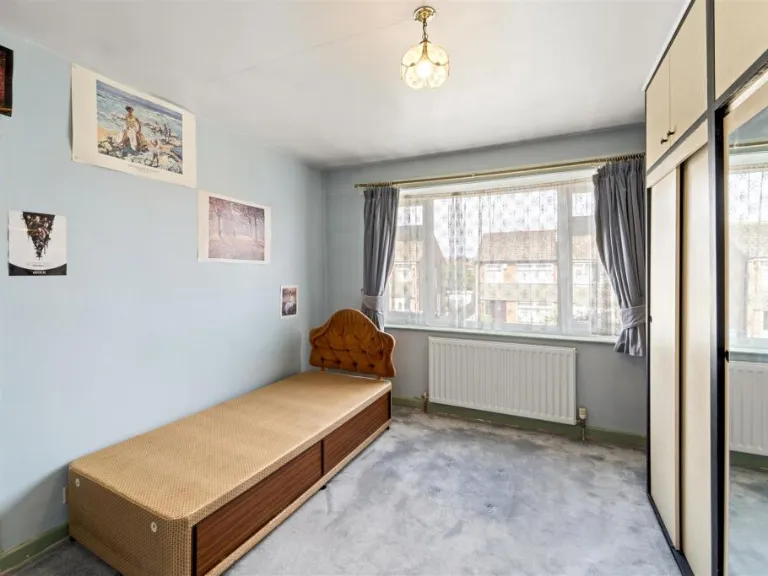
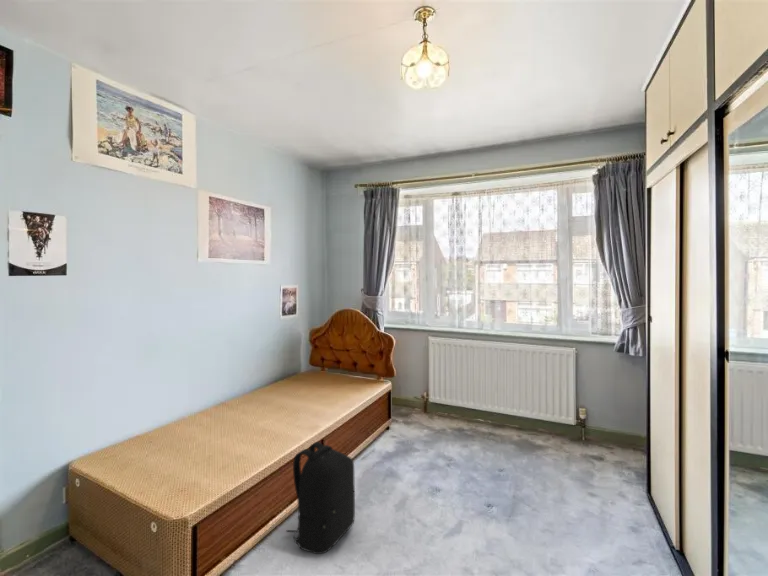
+ backpack (319, 491)
